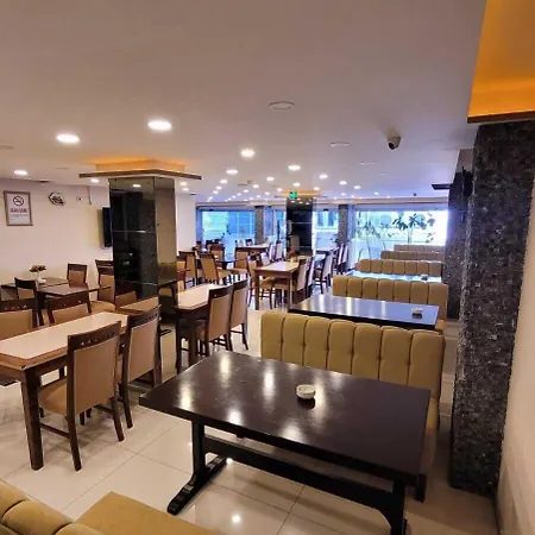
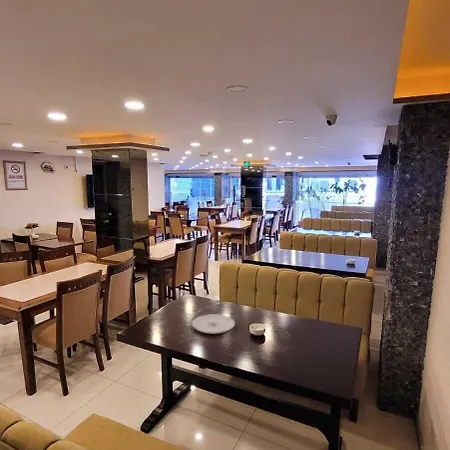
+ plate (213, 324)
